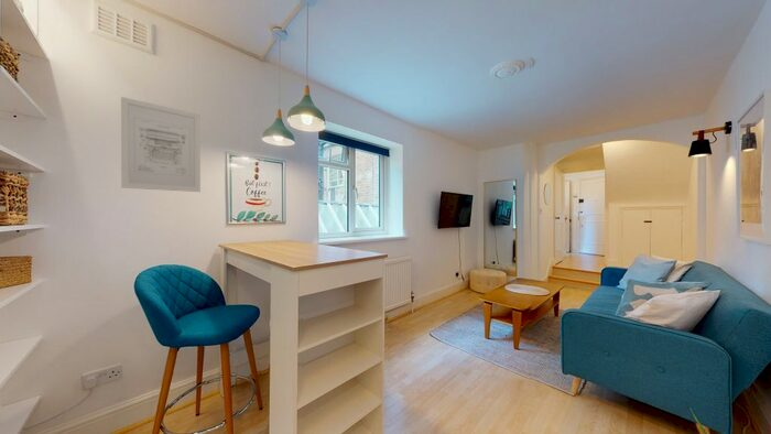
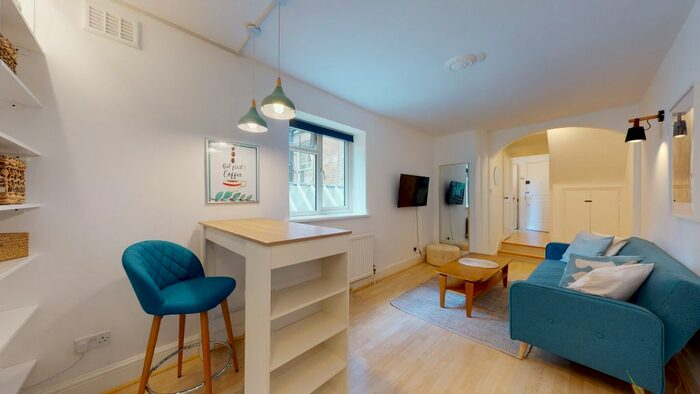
- wall art (163, 148)
